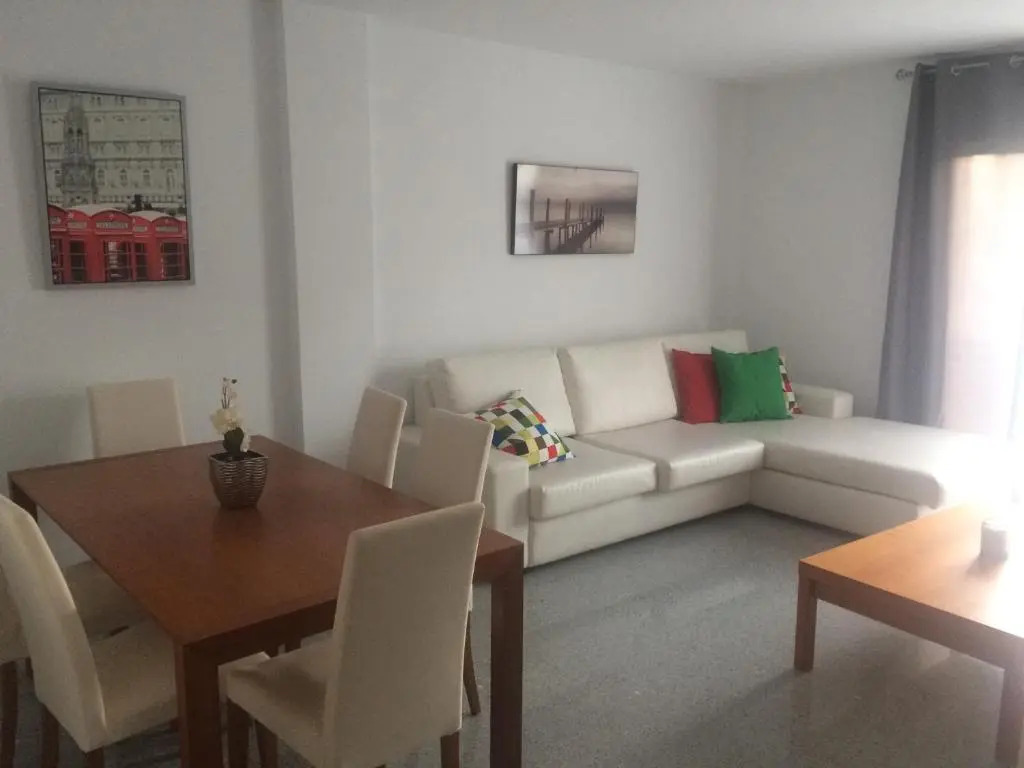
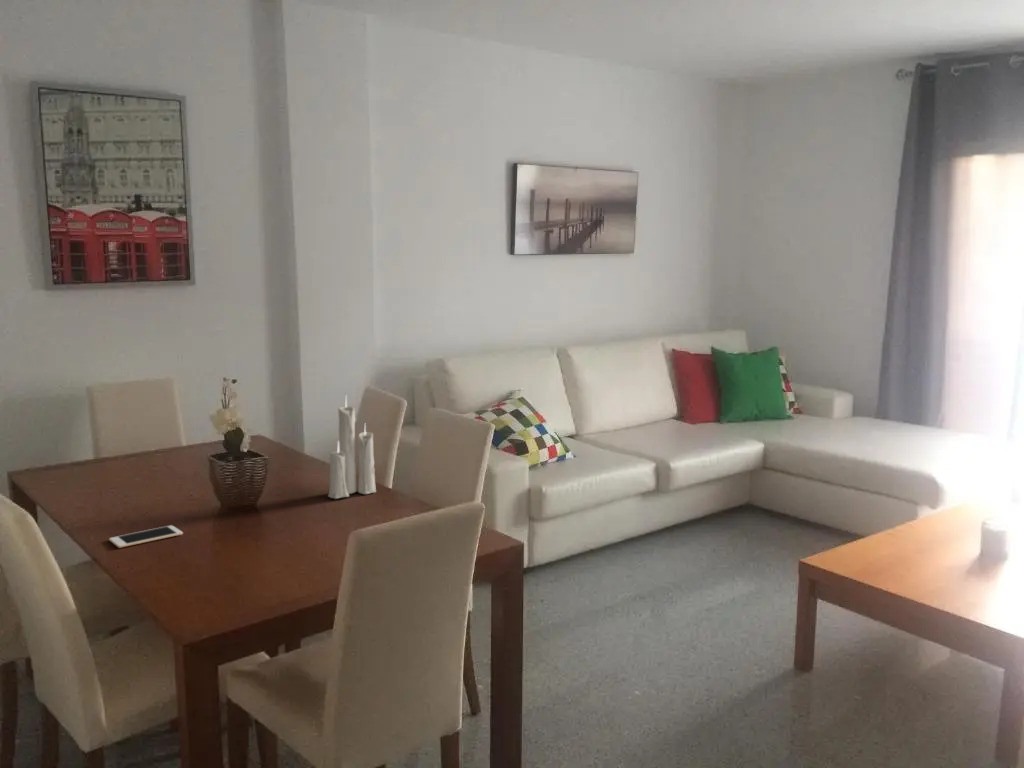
+ cell phone (146, 536)
+ candle (349, 442)
